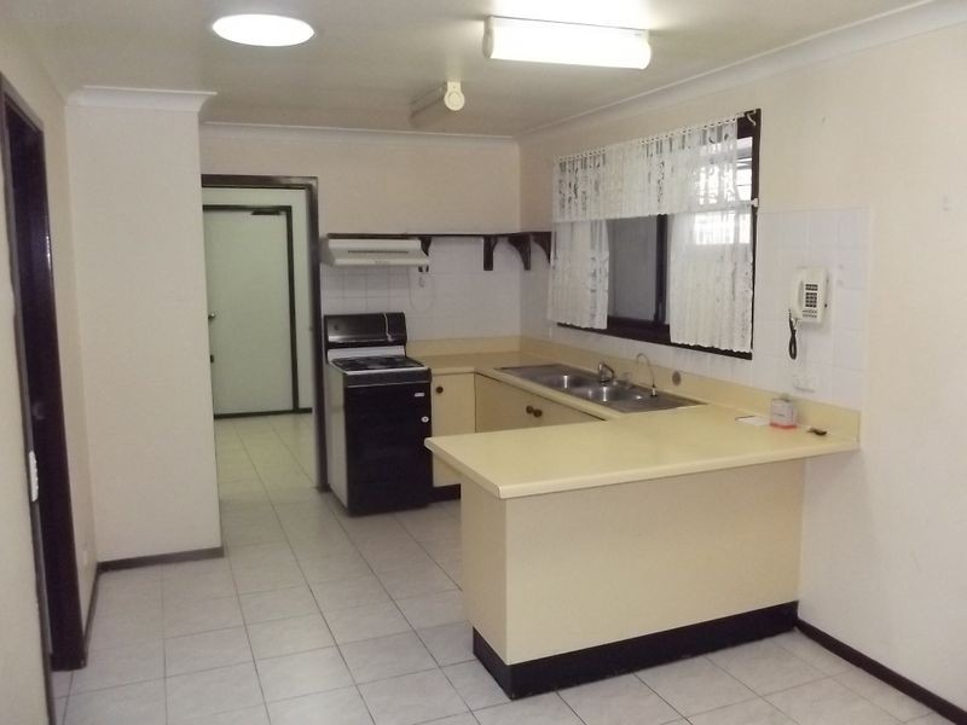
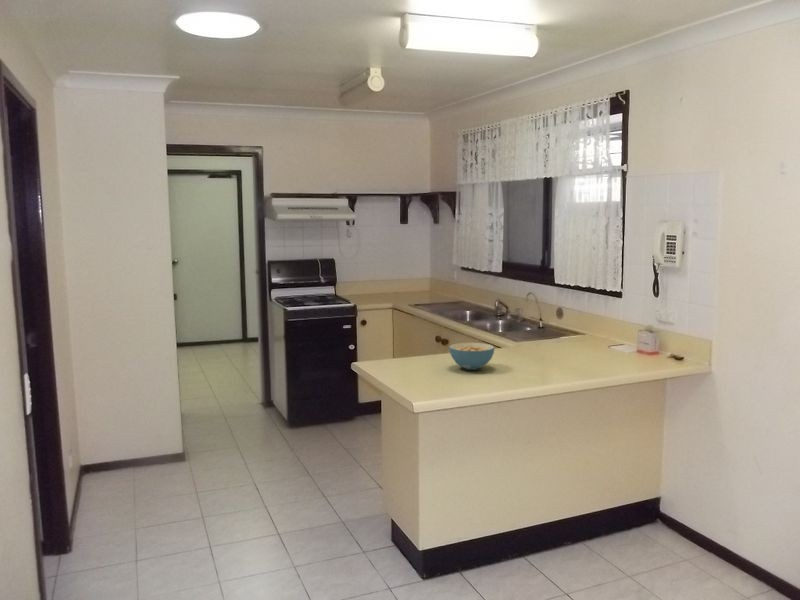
+ cereal bowl (471, 357)
